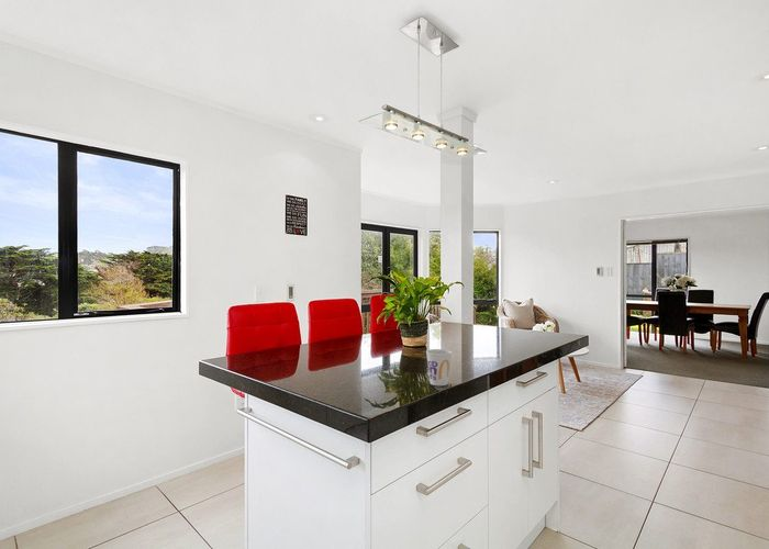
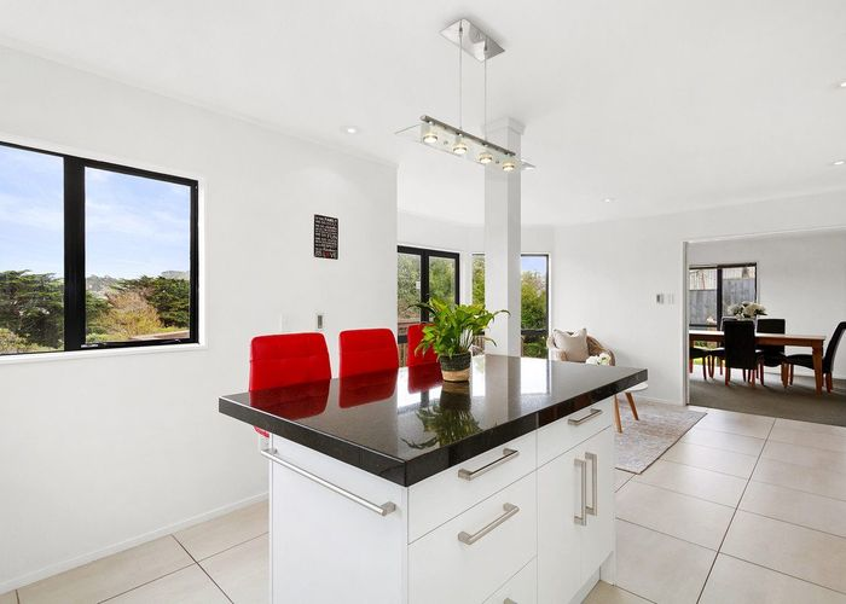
- cup (438, 367)
